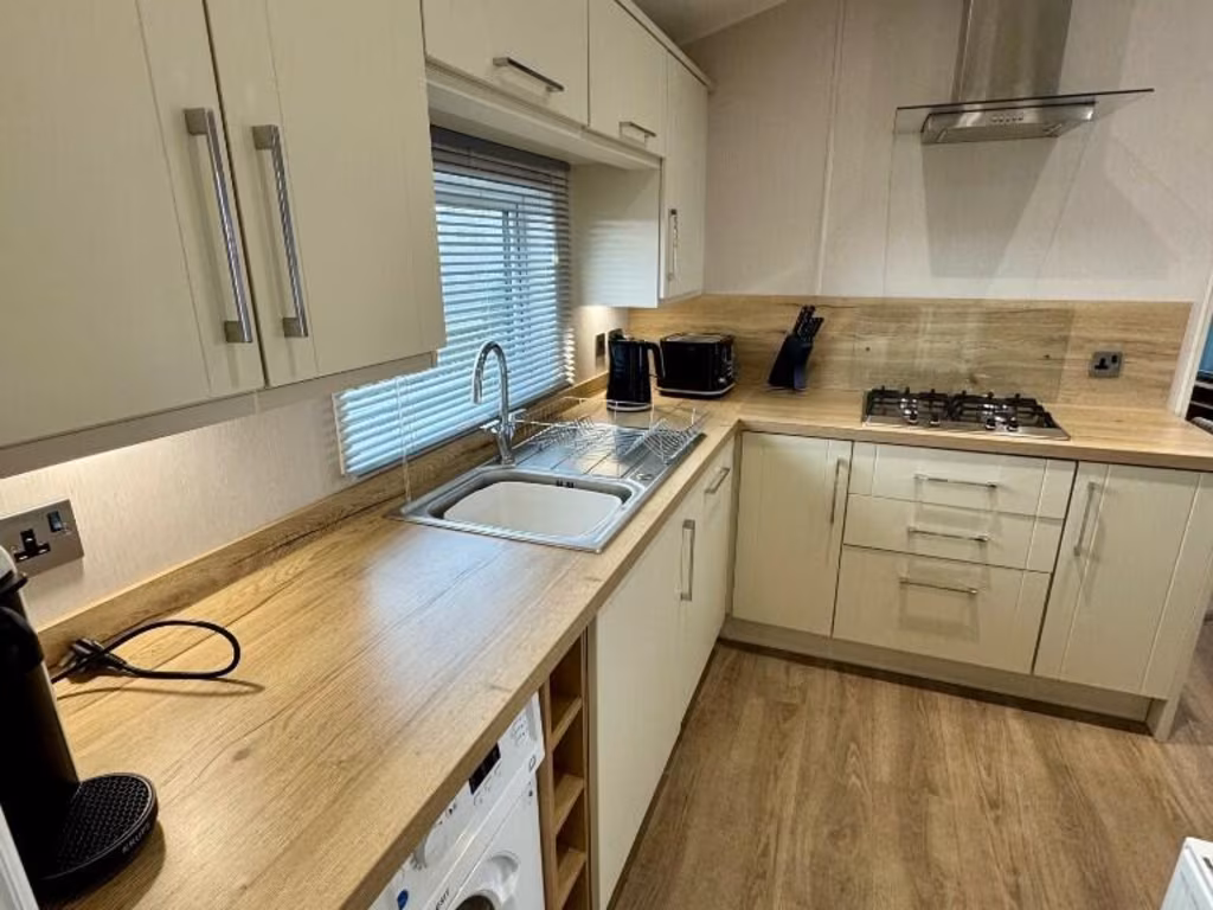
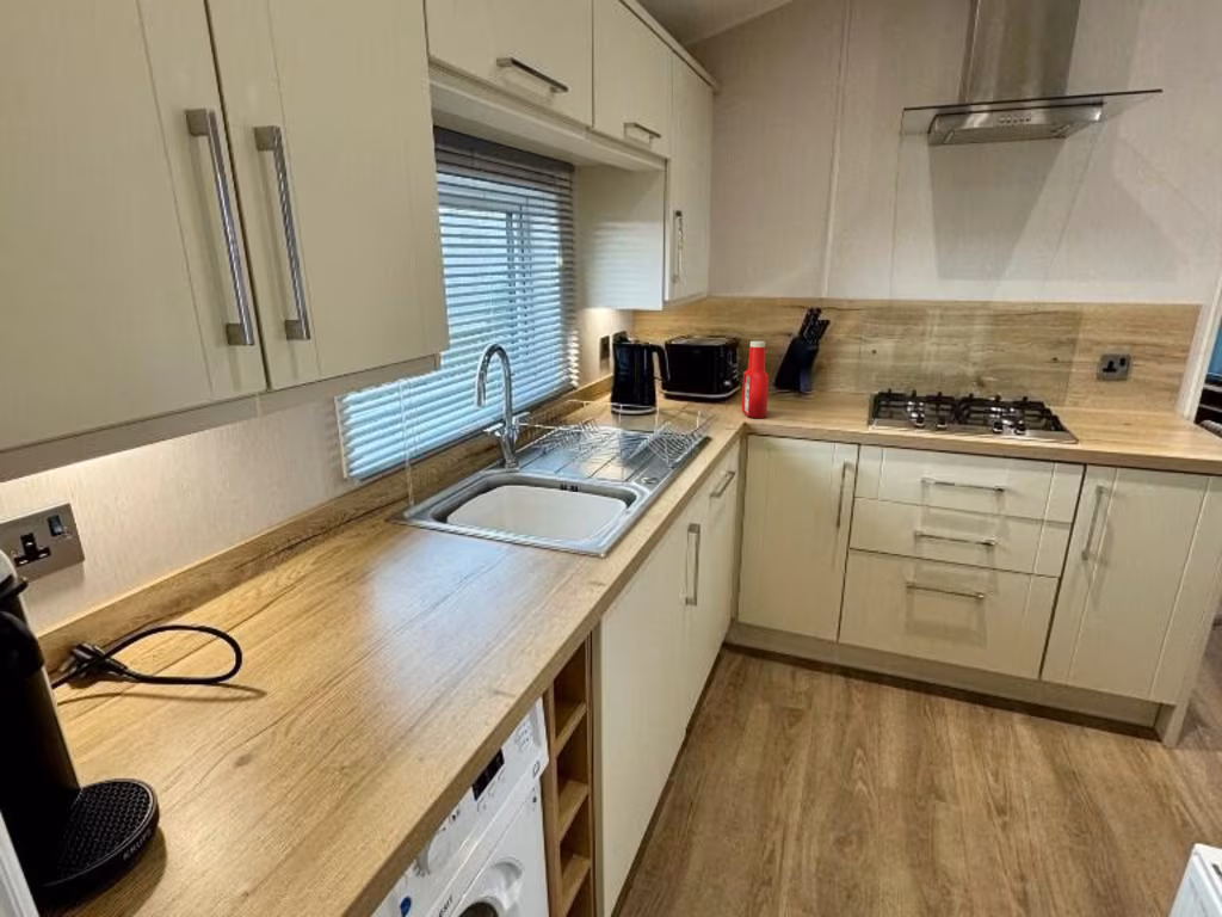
+ soap bottle (755, 377)
